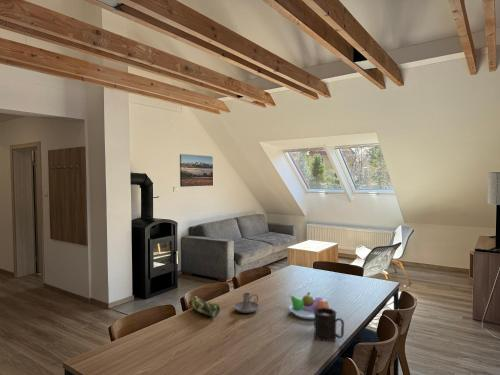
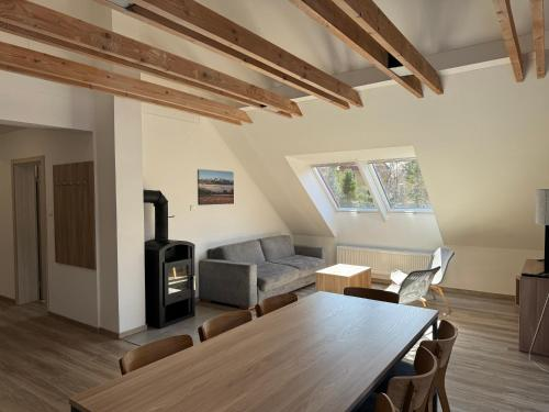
- pencil case (203, 305)
- fruit bowl (308, 304)
- candle holder (248, 301)
- mug (329, 325)
